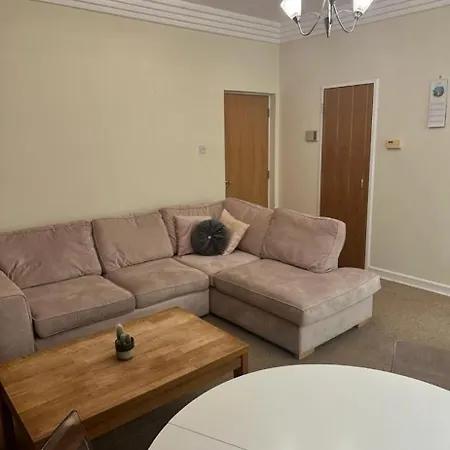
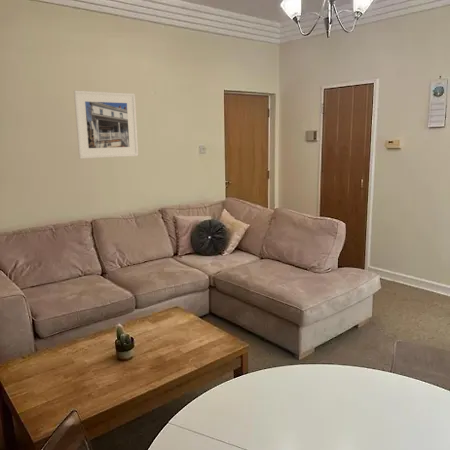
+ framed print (107, 125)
